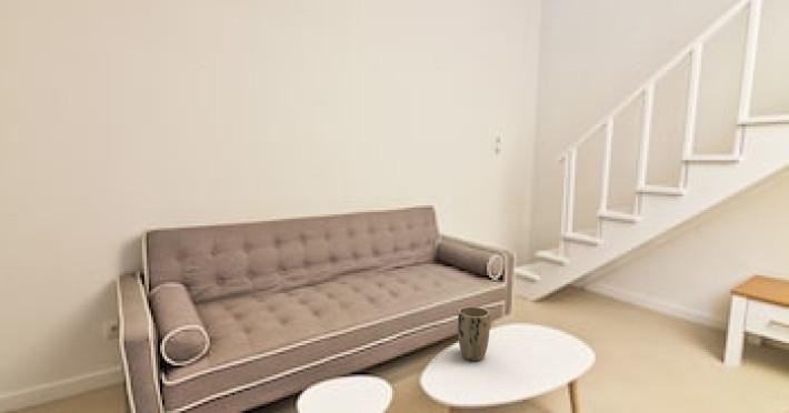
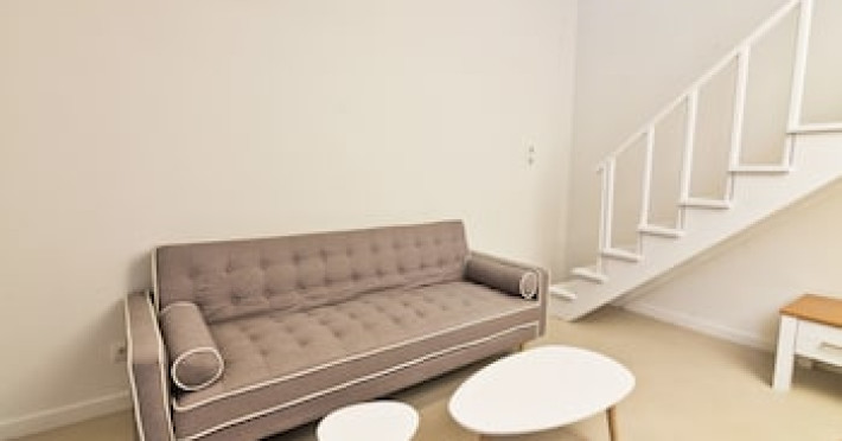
- plant pot (472, 333)
